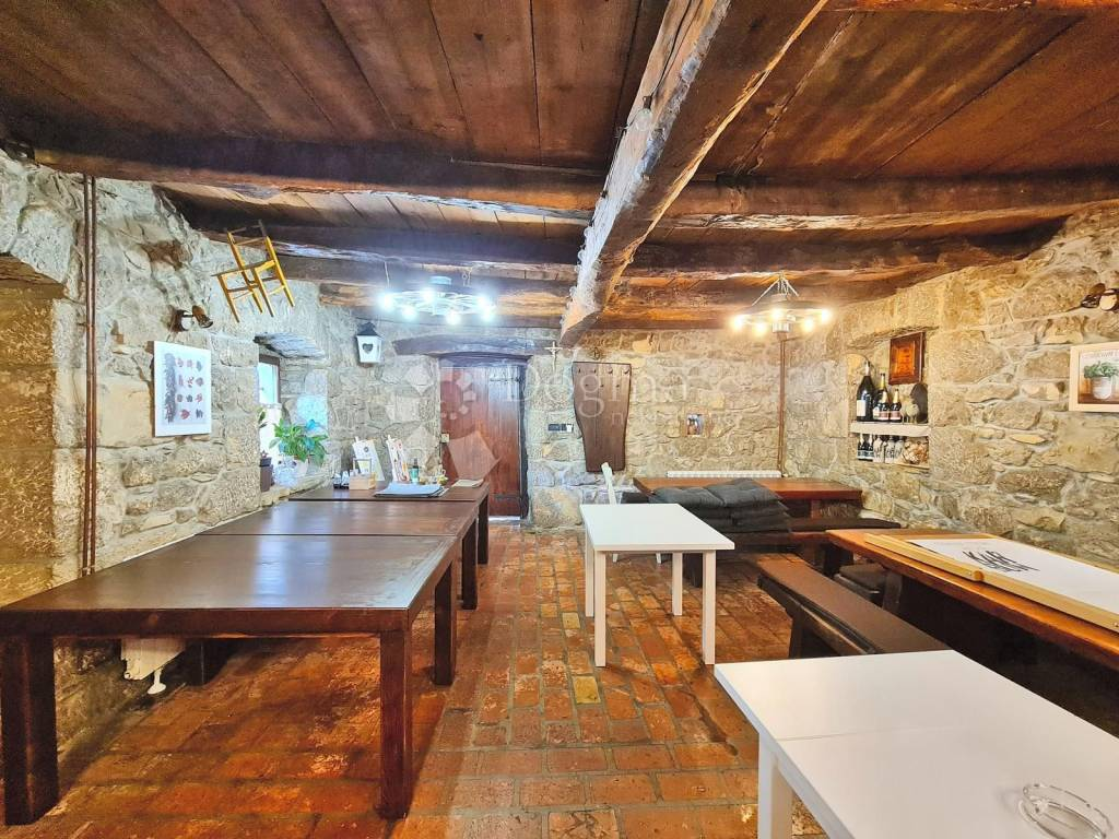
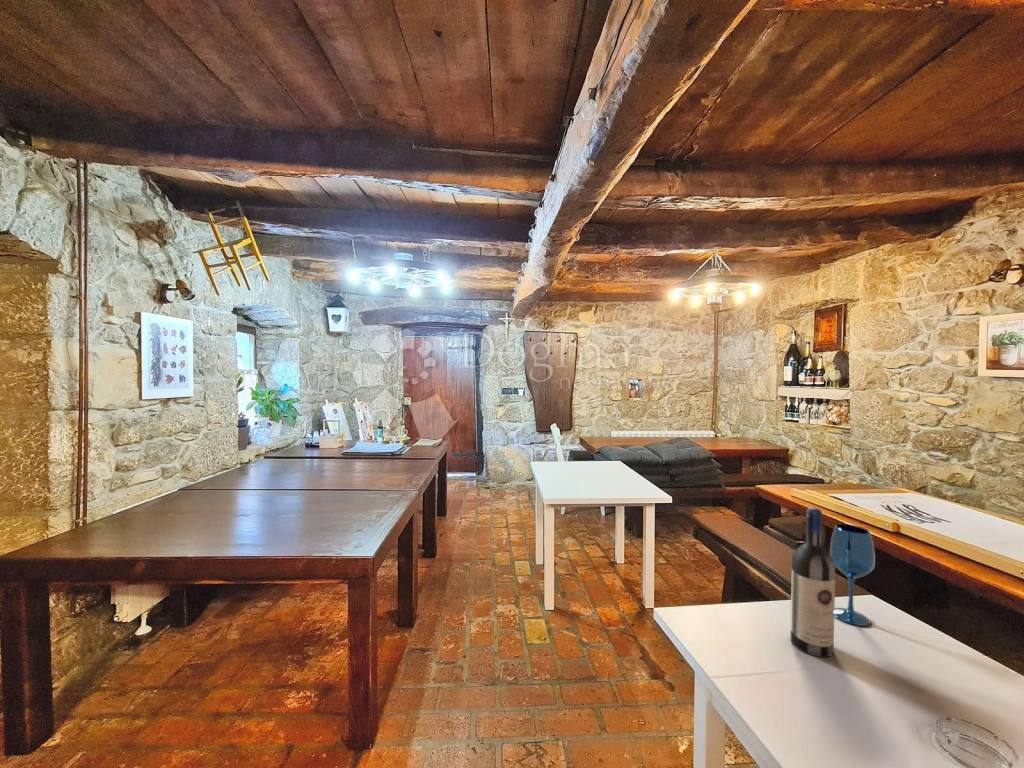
+ wineglass (851, 573)
+ wine bottle (812, 577)
